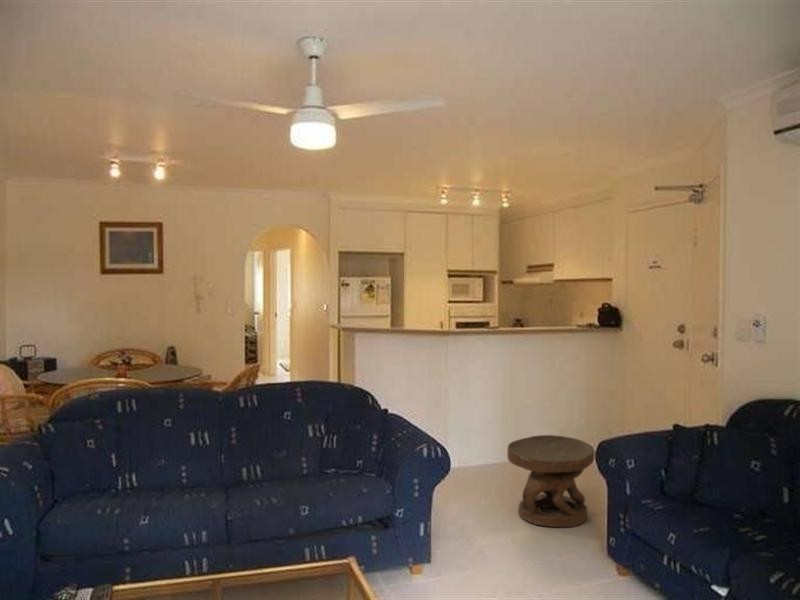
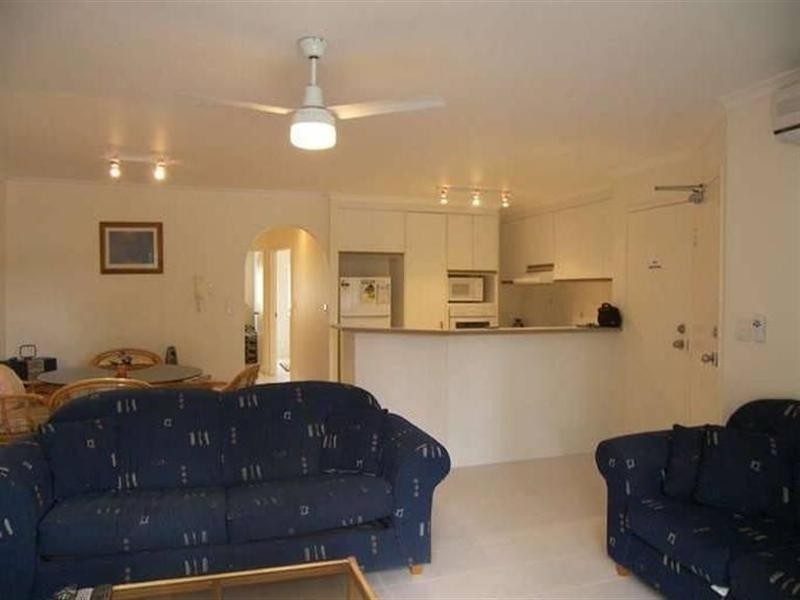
- carved stool (552, 480)
